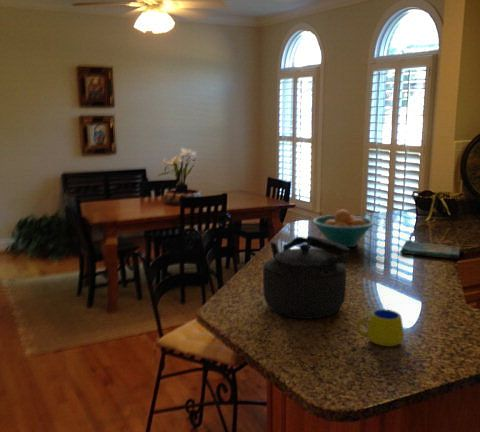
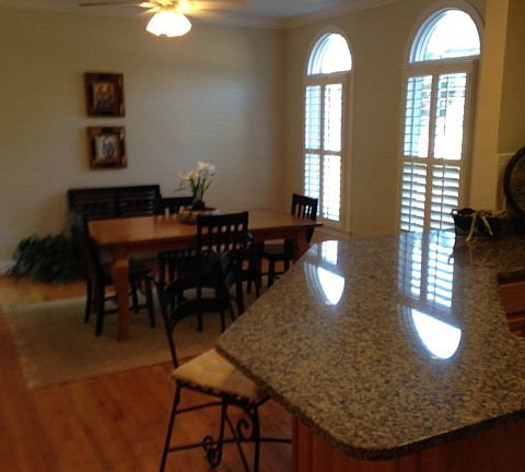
- dish towel (430, 249)
- kettle (304, 274)
- mug (380, 327)
- fruit bowl (343, 227)
